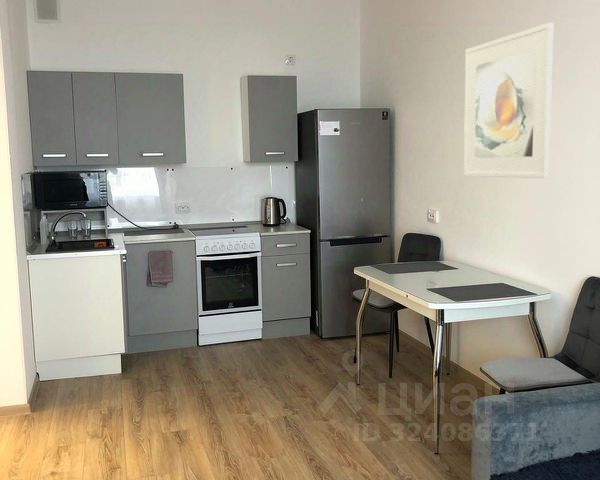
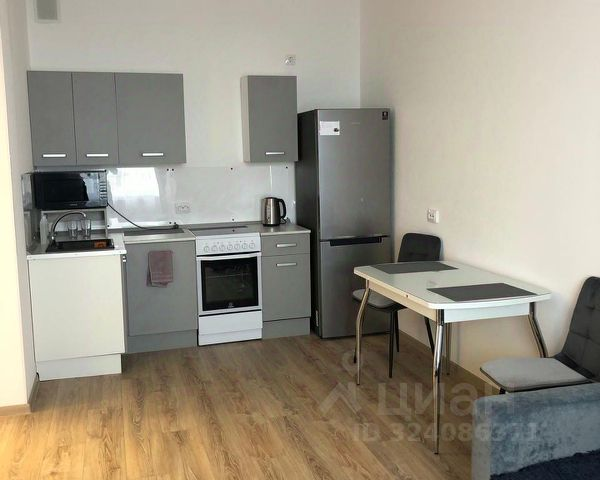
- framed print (503, 108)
